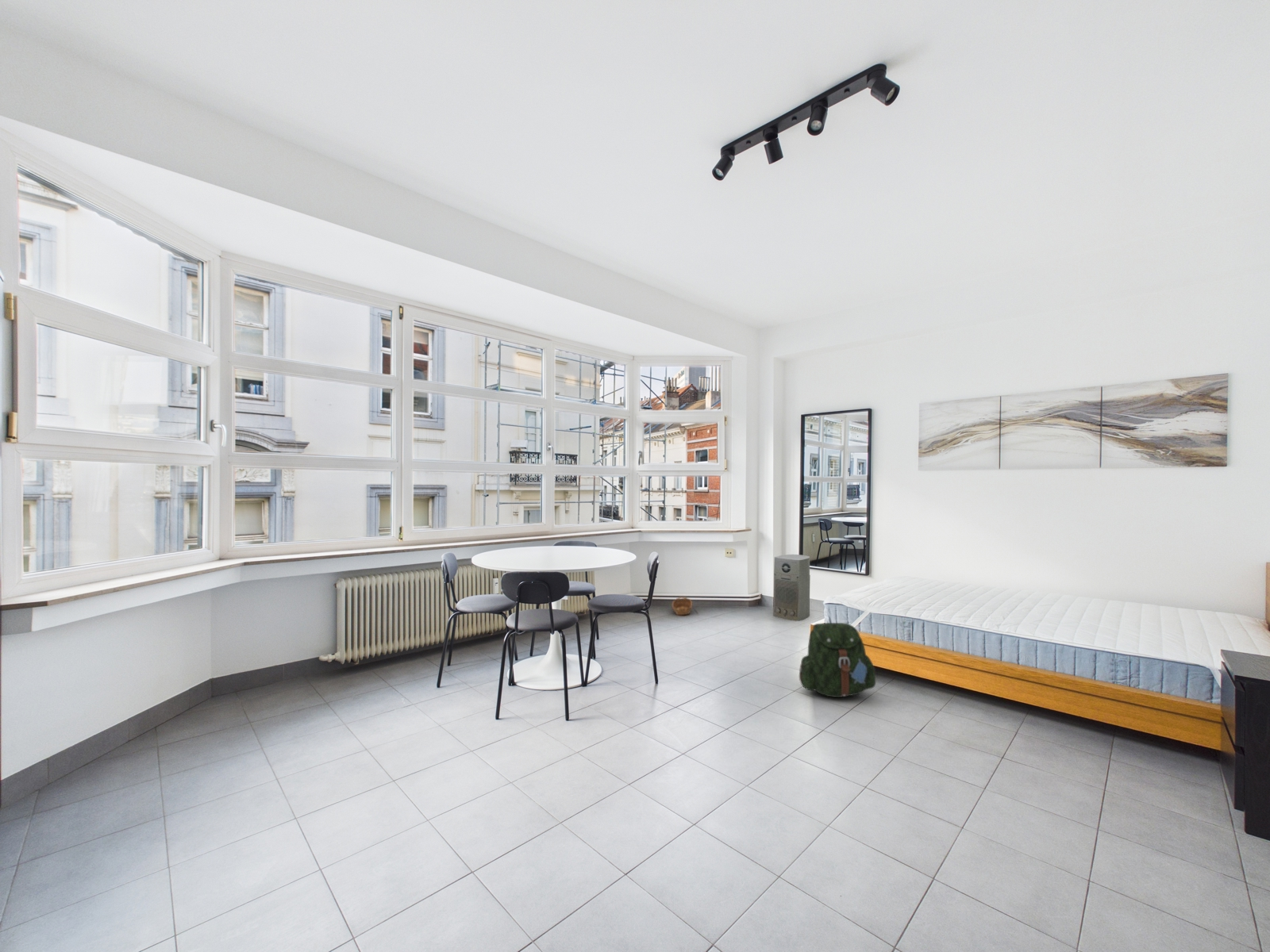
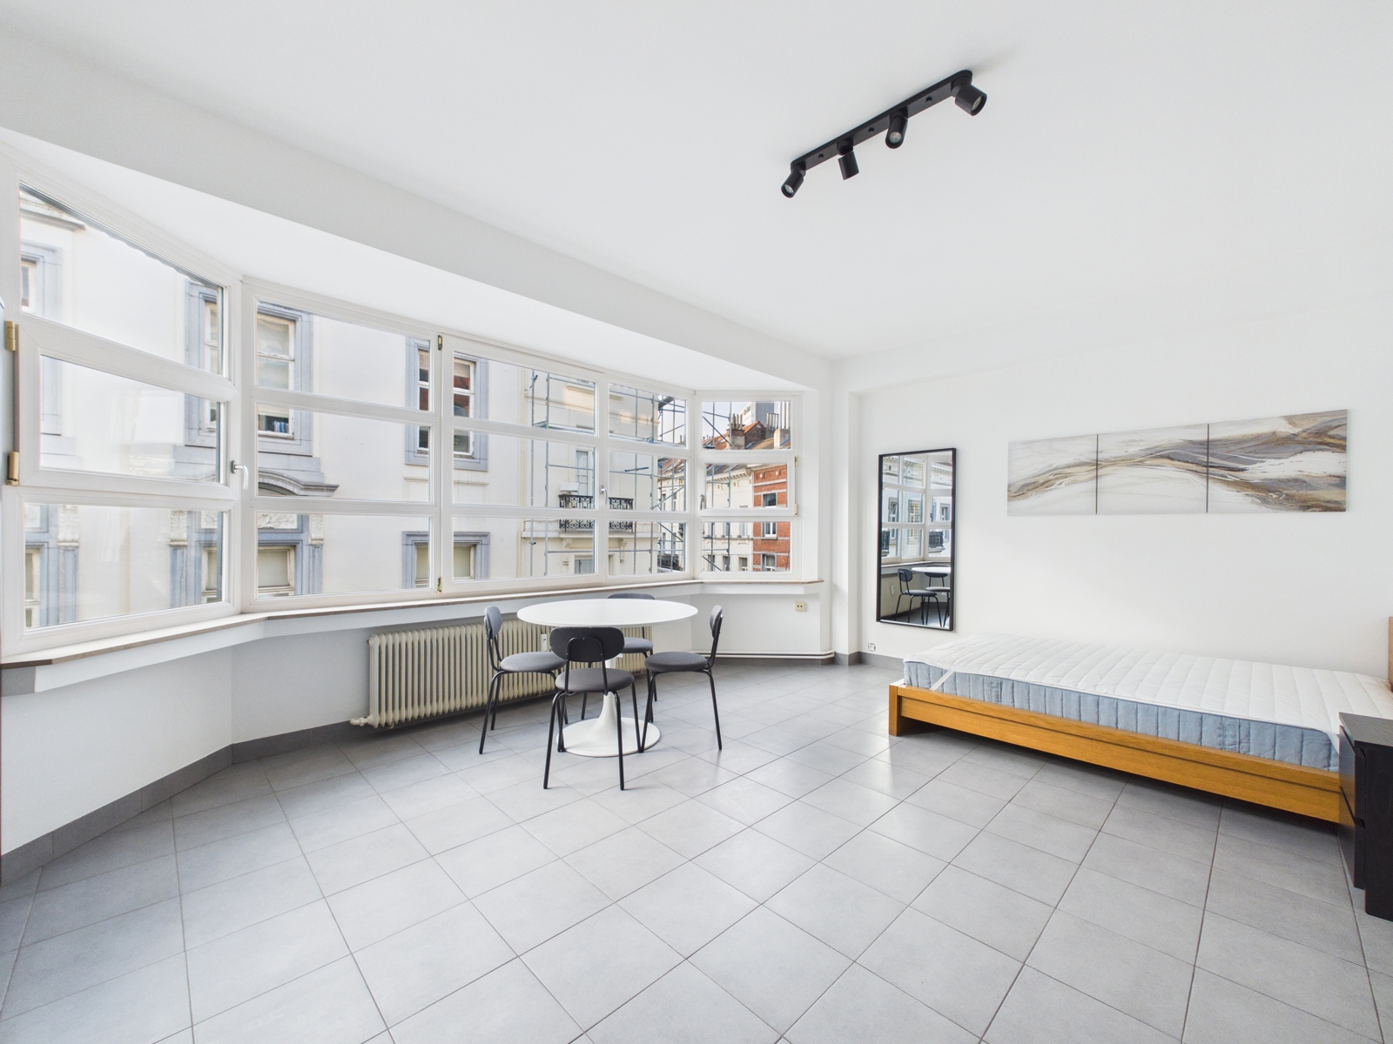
- air purifier (793, 585)
- basket (682, 605)
- backpack (836, 658)
